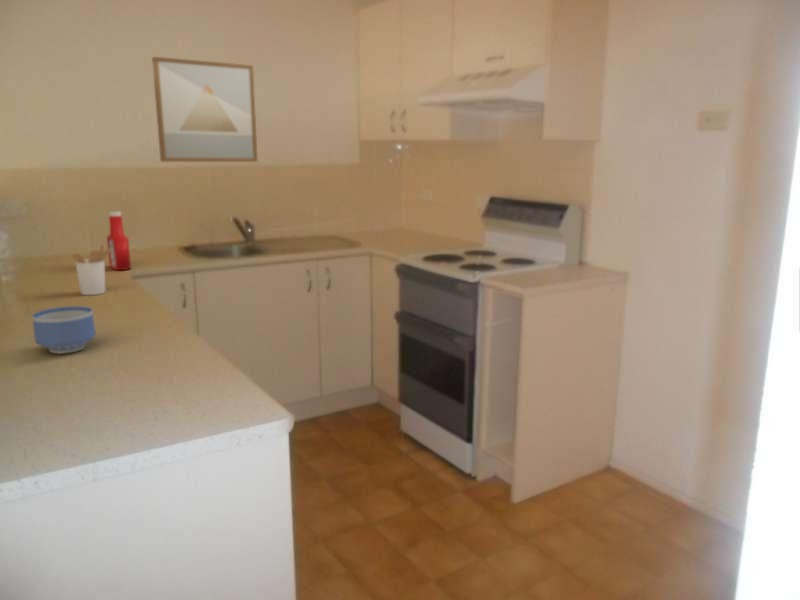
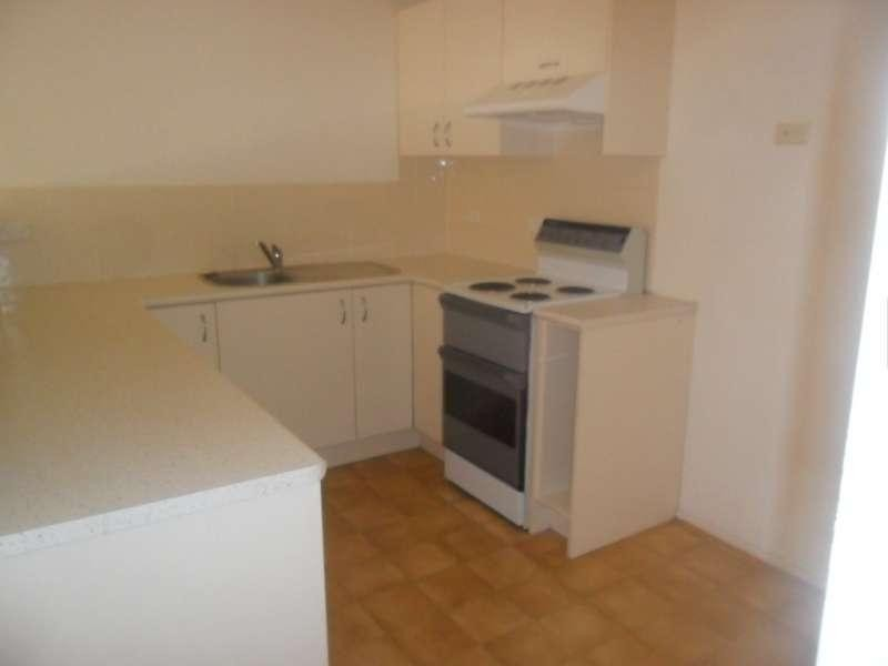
- wall art (207, 112)
- bowl (65, 330)
- utensil holder (94, 269)
- soap bottle (117, 240)
